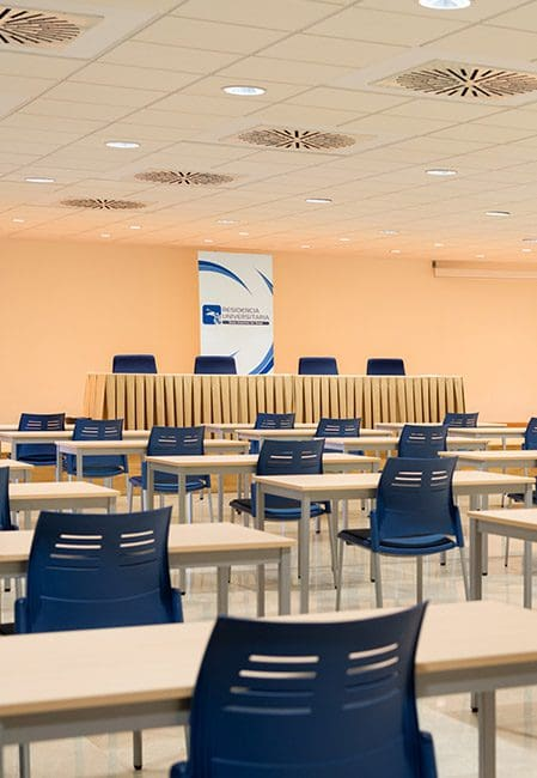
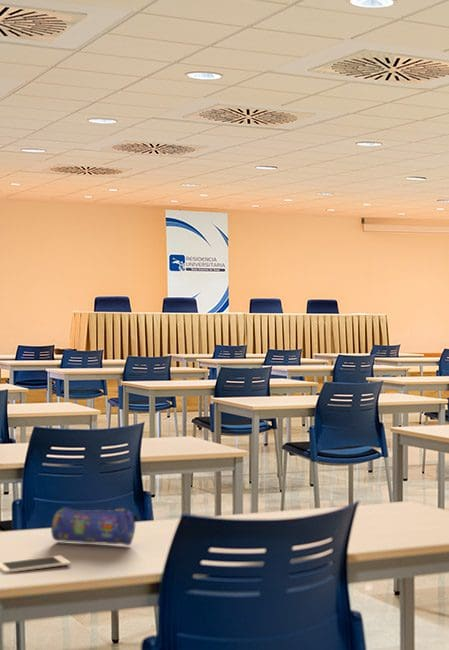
+ cell phone (33, 564)
+ pencil case (94, 525)
